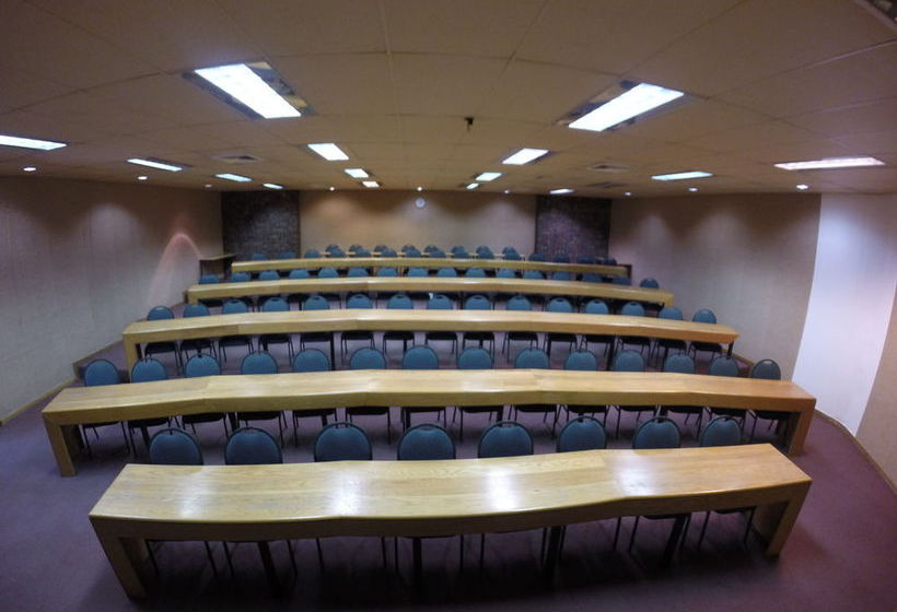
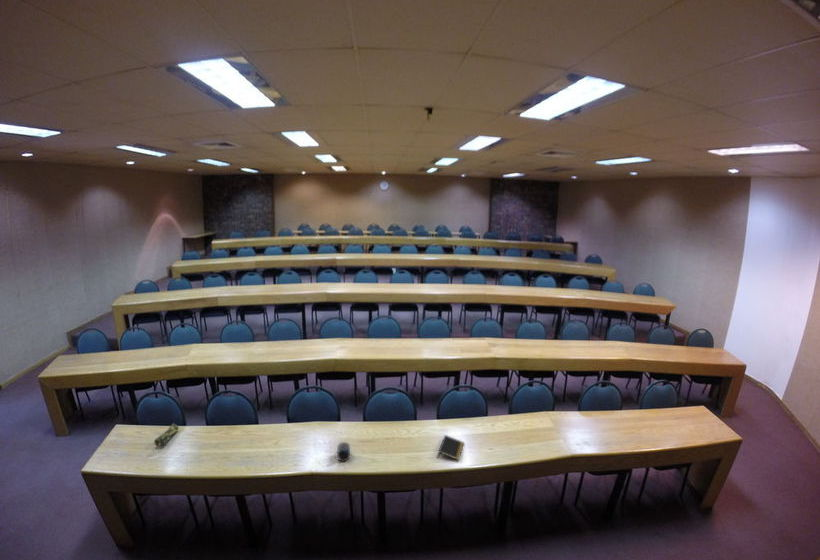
+ mug (341, 453)
+ notepad (451, 447)
+ pencil case (167, 434)
